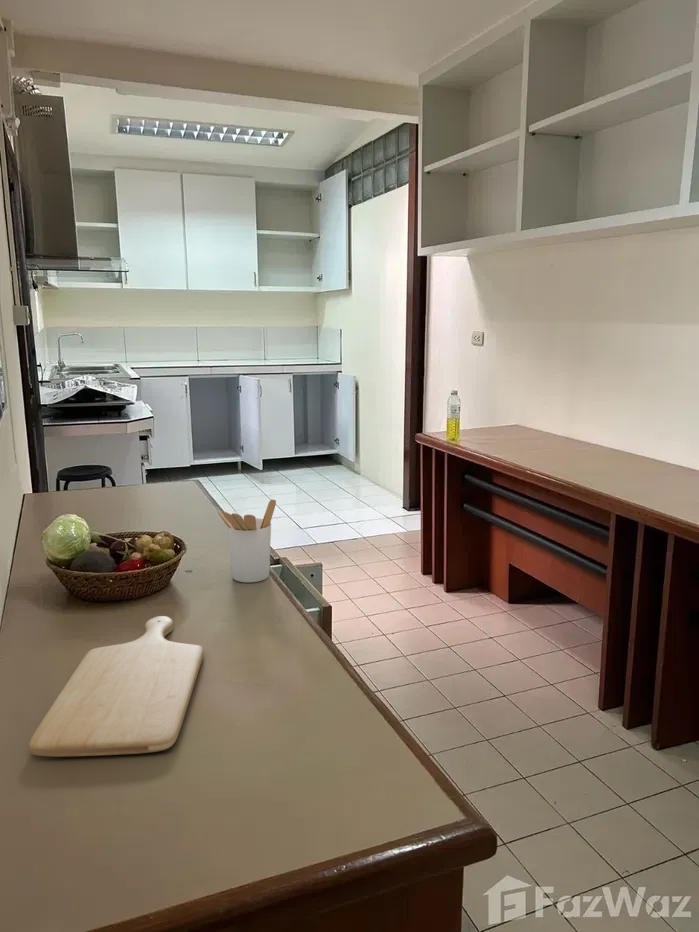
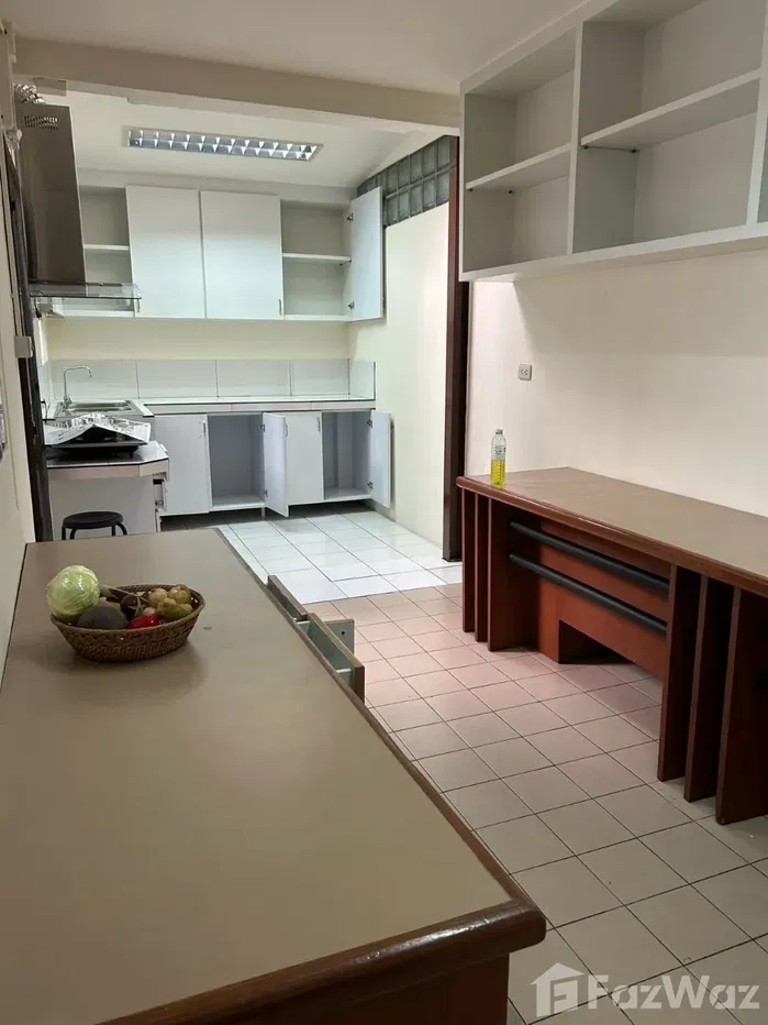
- chopping board (136, 673)
- utensil holder (247, 541)
